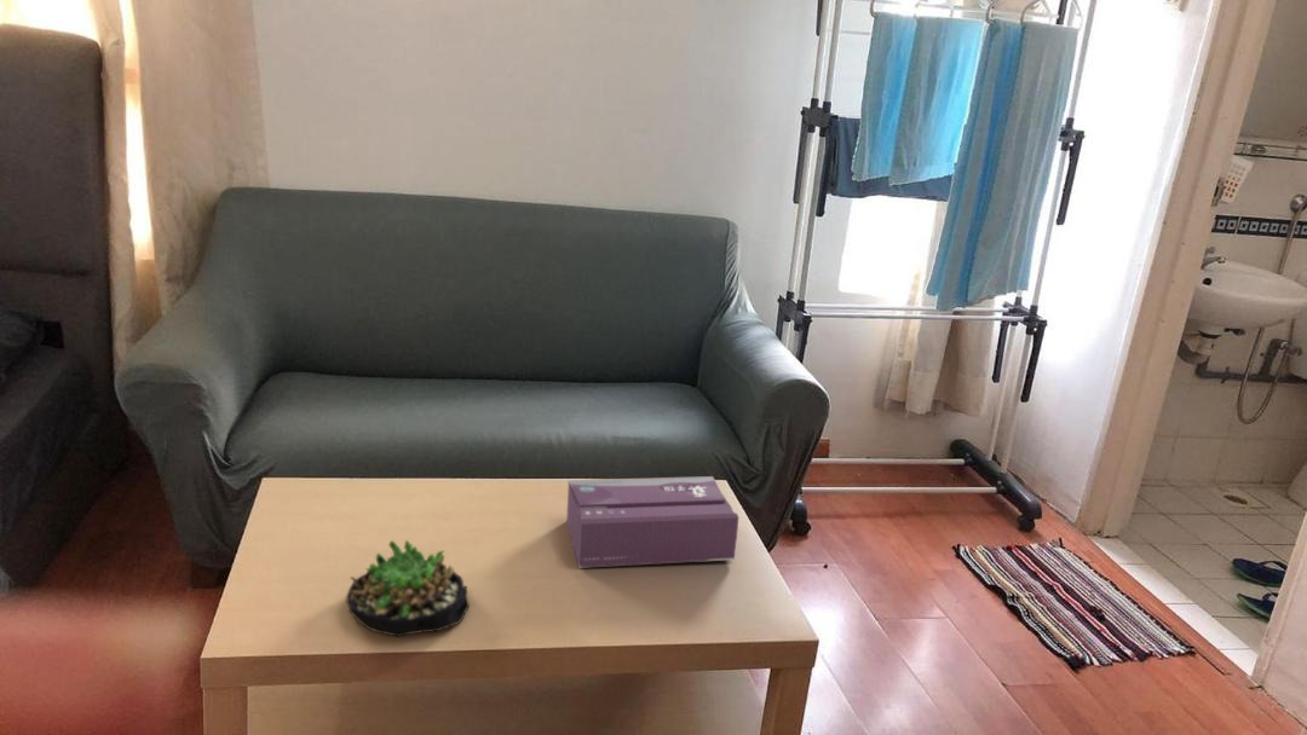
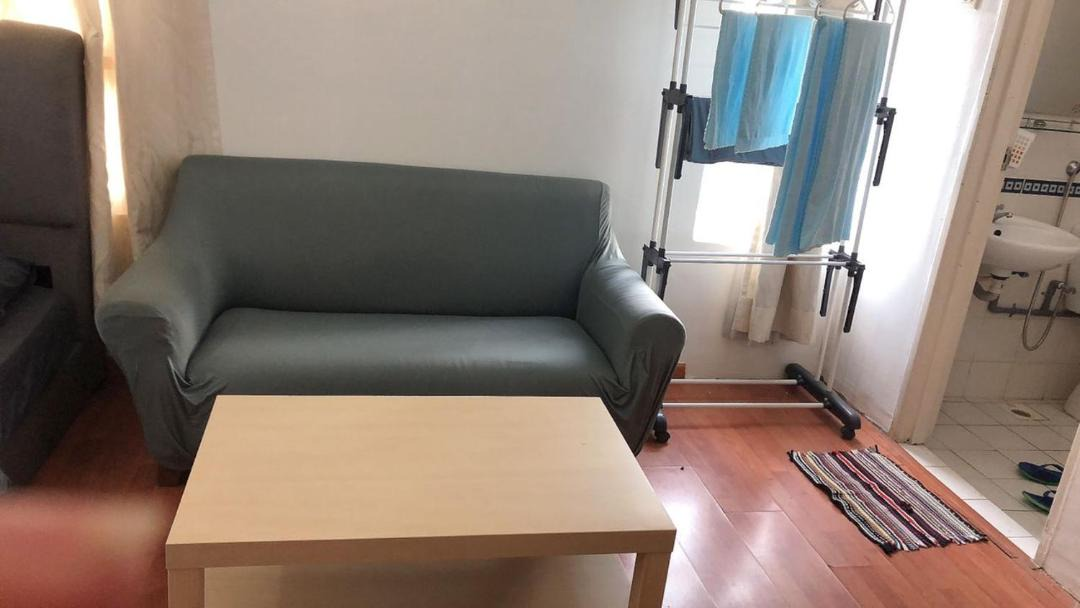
- tissue box (649, 519)
- succulent plant (407, 581)
